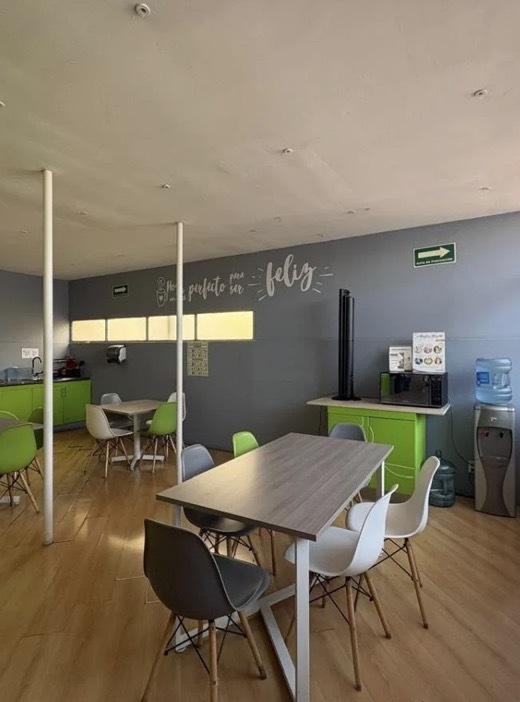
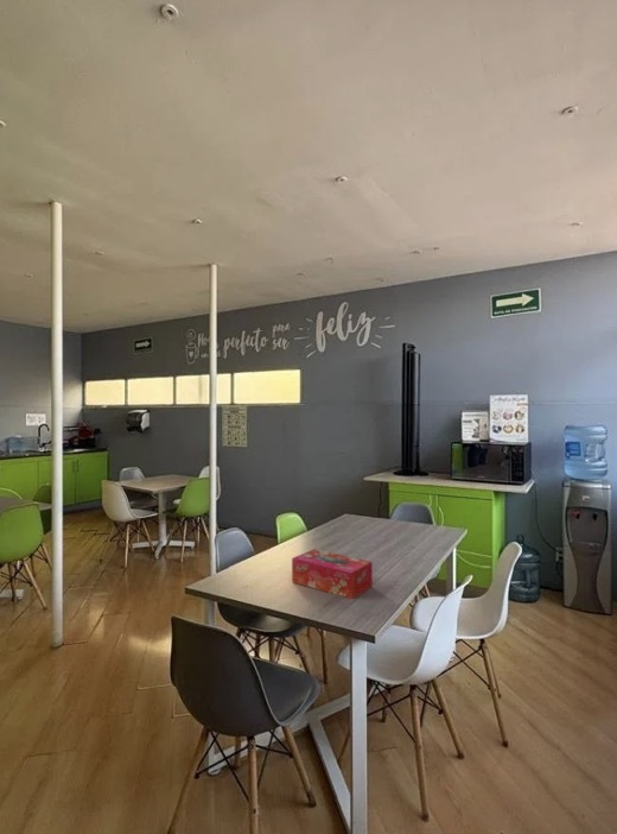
+ tissue box (331, 571)
